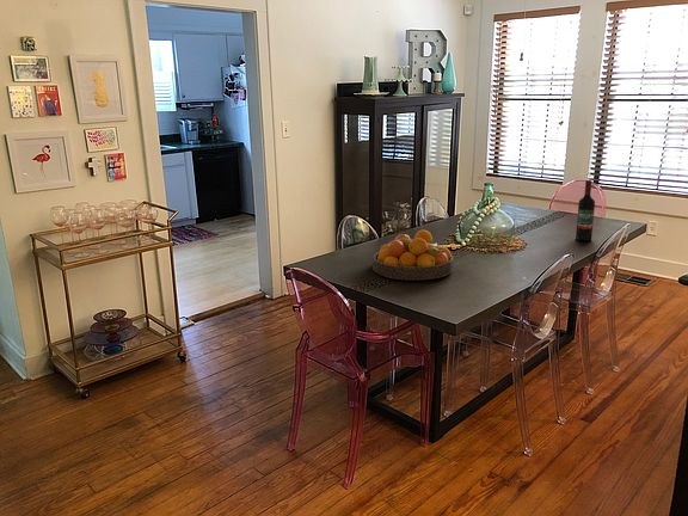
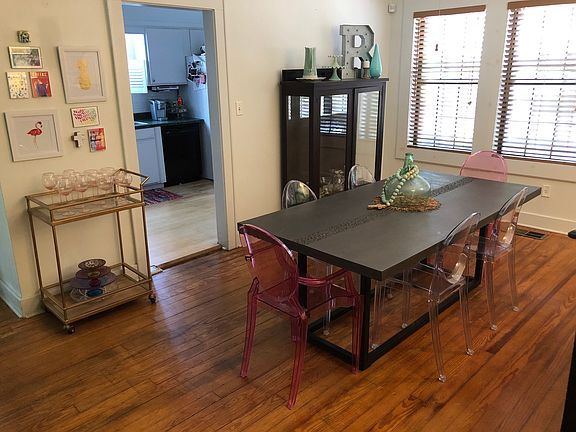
- wine bottle (585, 210)
- fruit bowl (412, 251)
